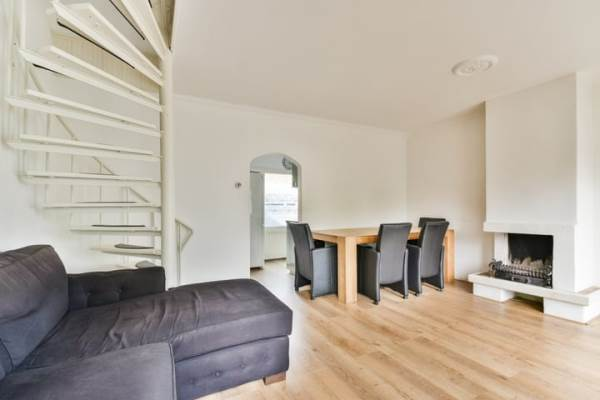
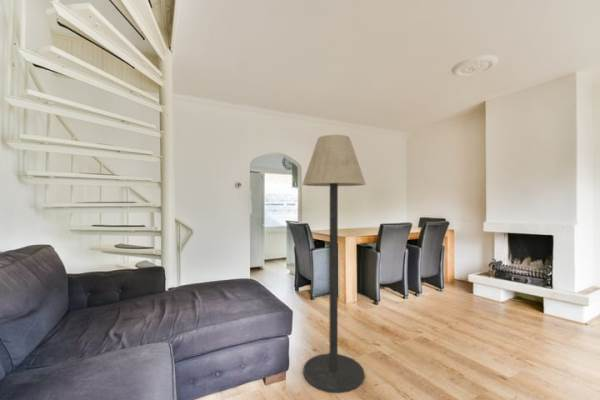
+ floor lamp (333, 255)
